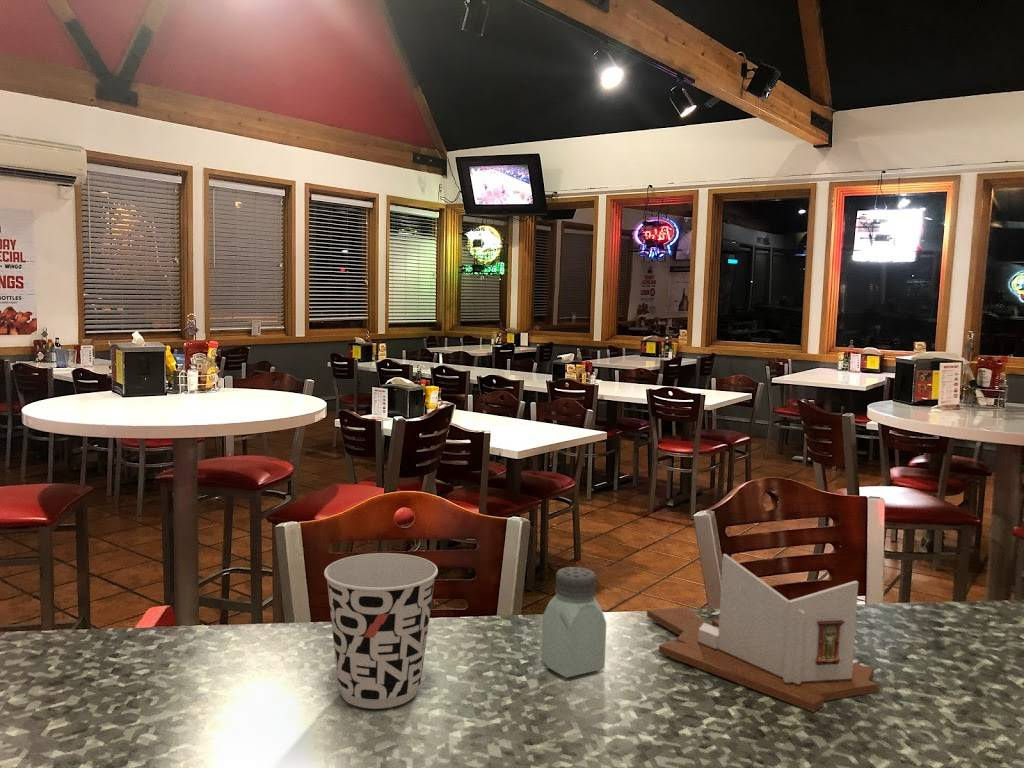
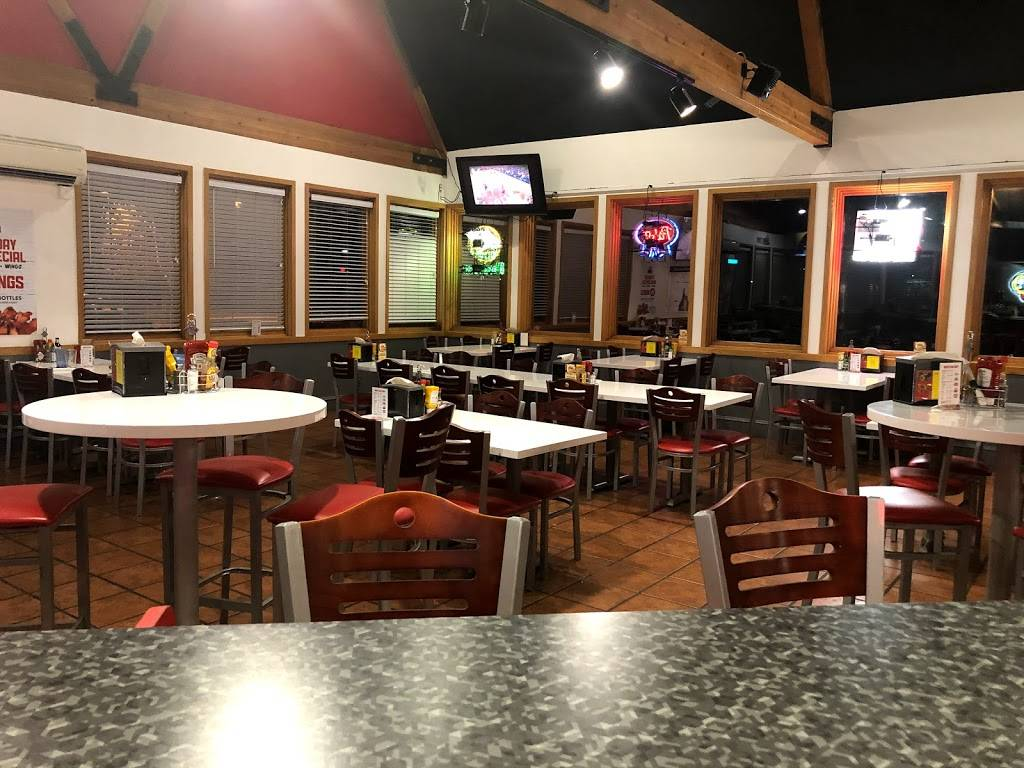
- cup (380, 630)
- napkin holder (757, 605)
- saltshaker (574, 619)
